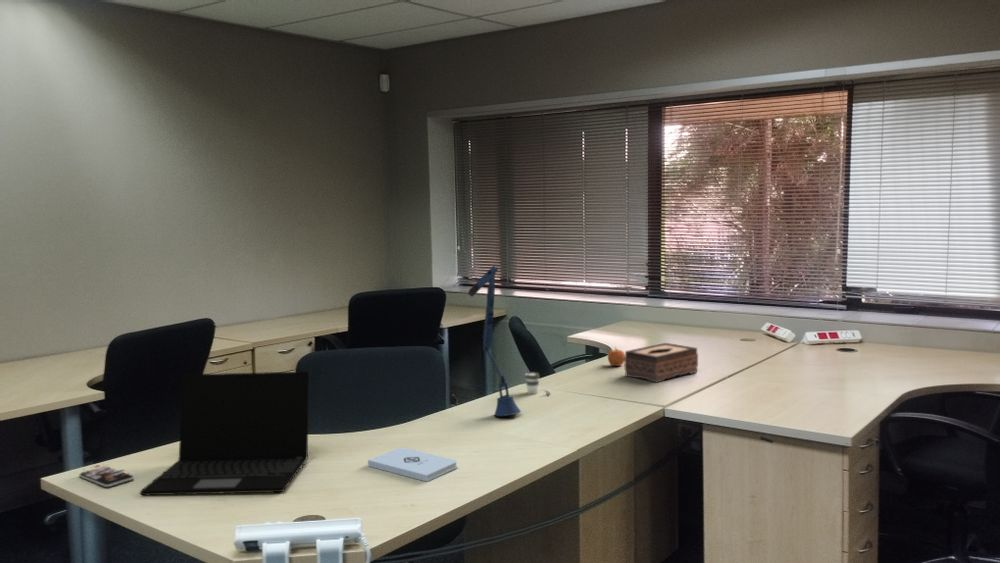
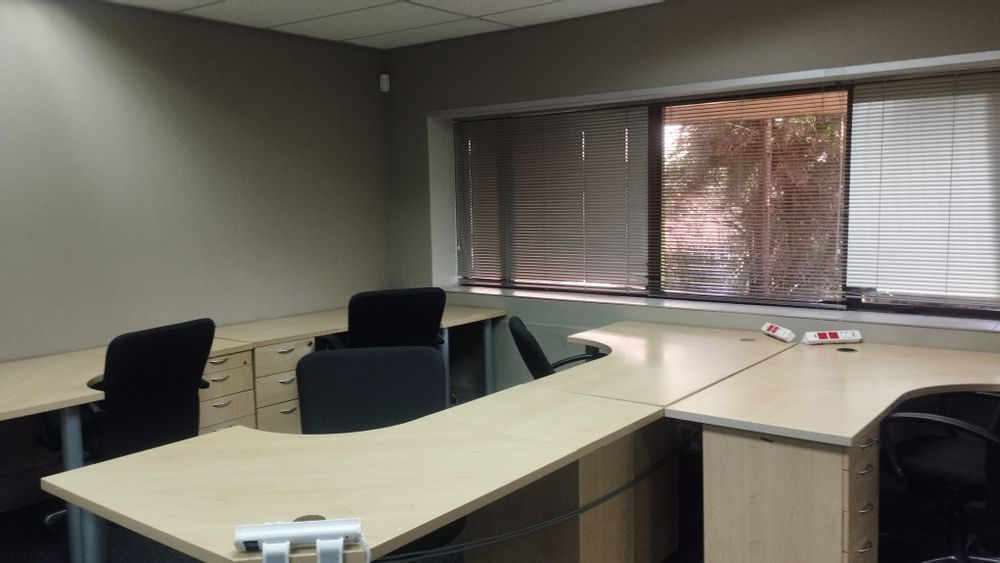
- tissue box (661, 361)
- notepad (413, 463)
- coffee cup (533, 383)
- apple (616, 356)
- desk lamp (486, 339)
- smartphone (106, 473)
- laptop (230, 429)
